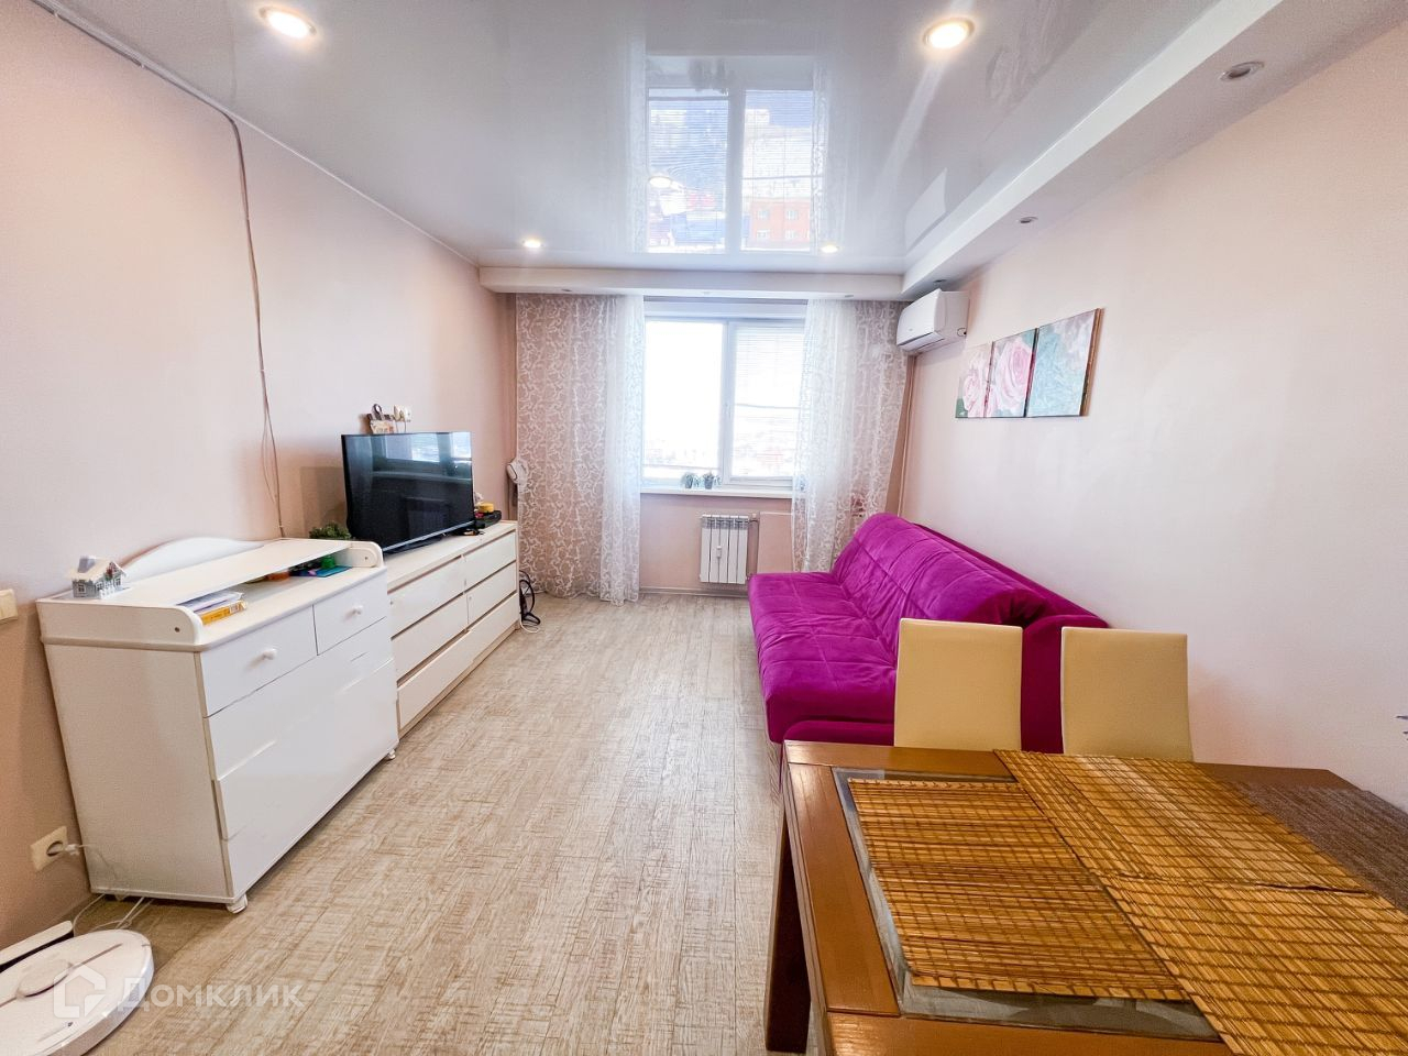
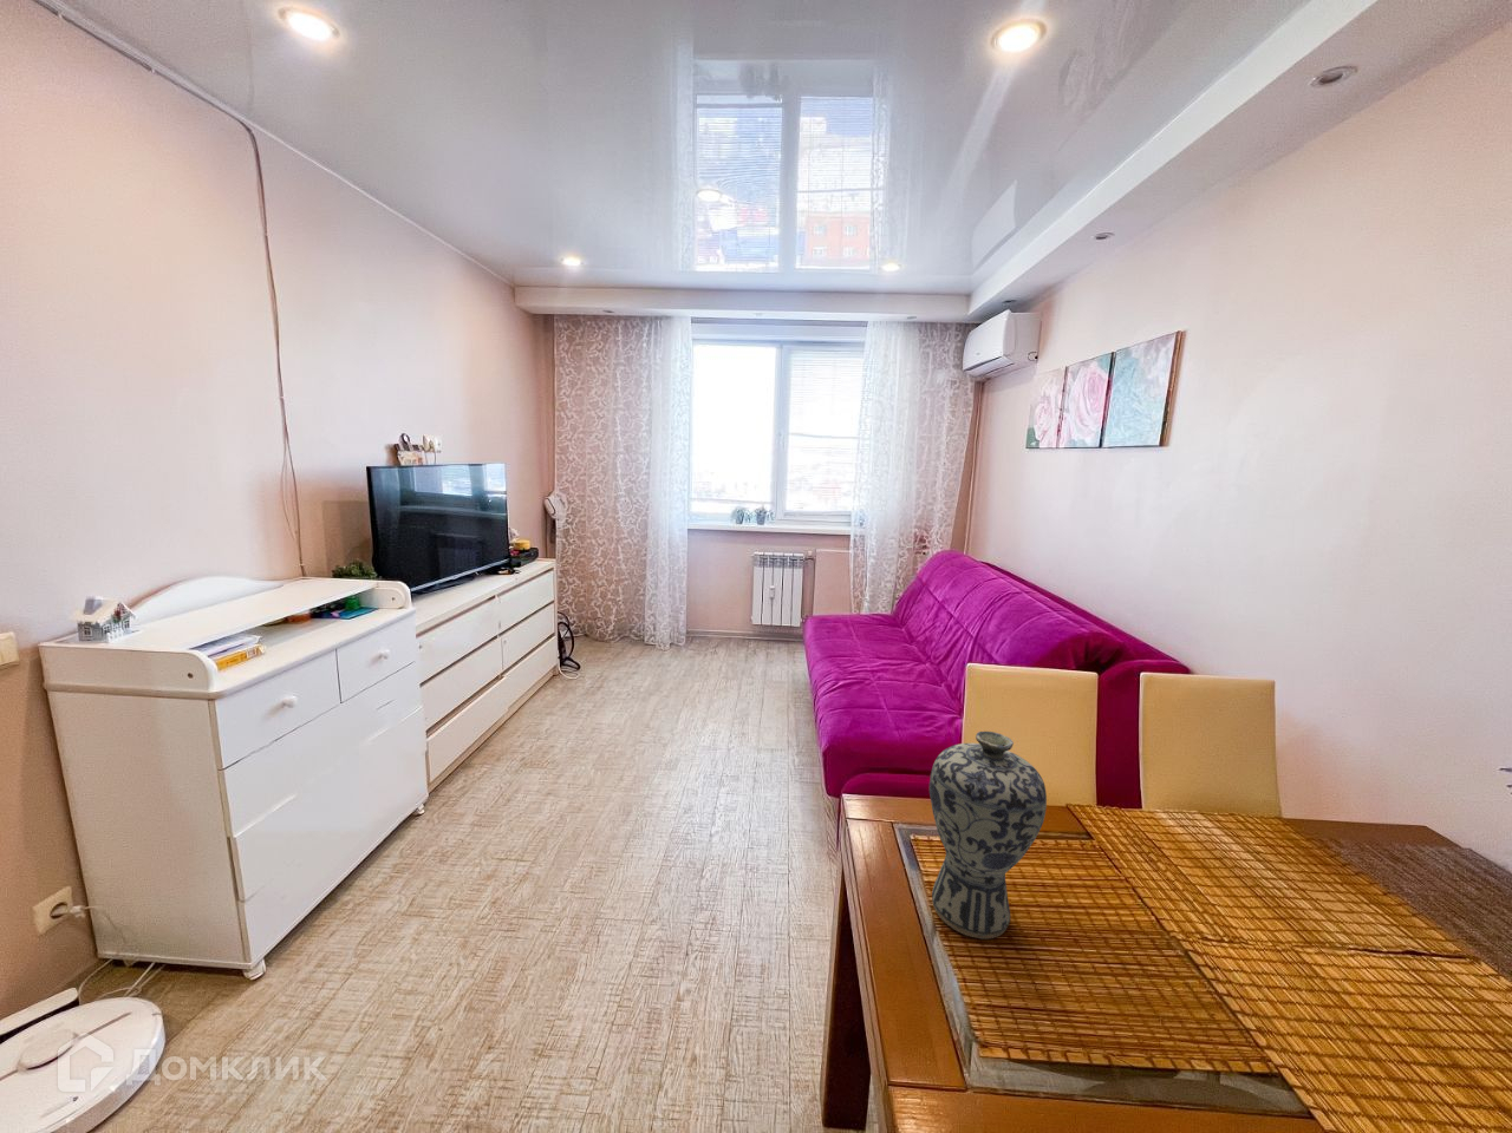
+ vase (982, 825)
